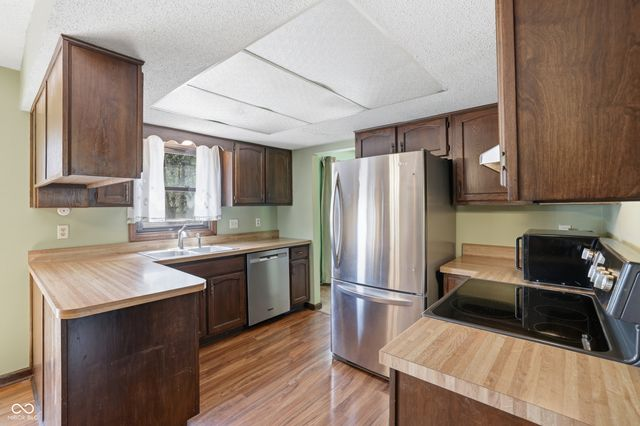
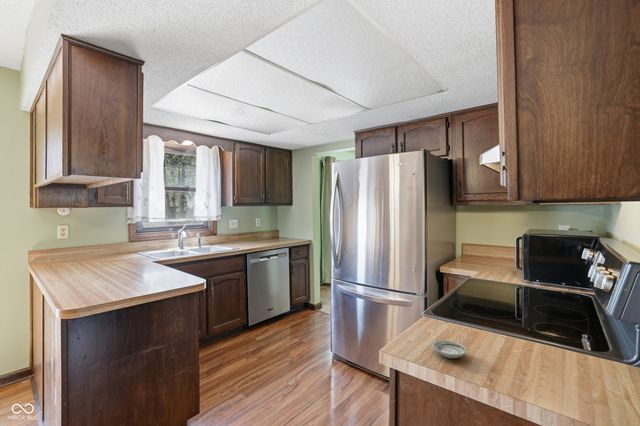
+ saucer (449, 350)
